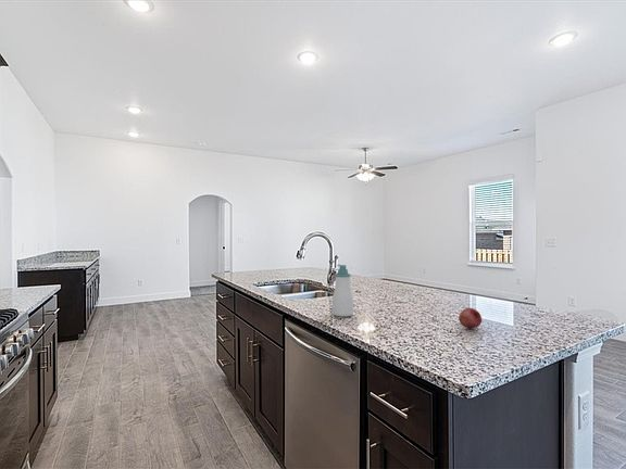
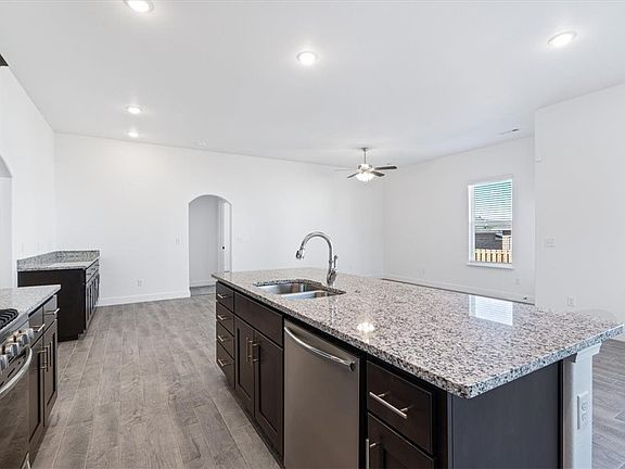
- soap bottle (342, 290)
- fruit (470, 317)
